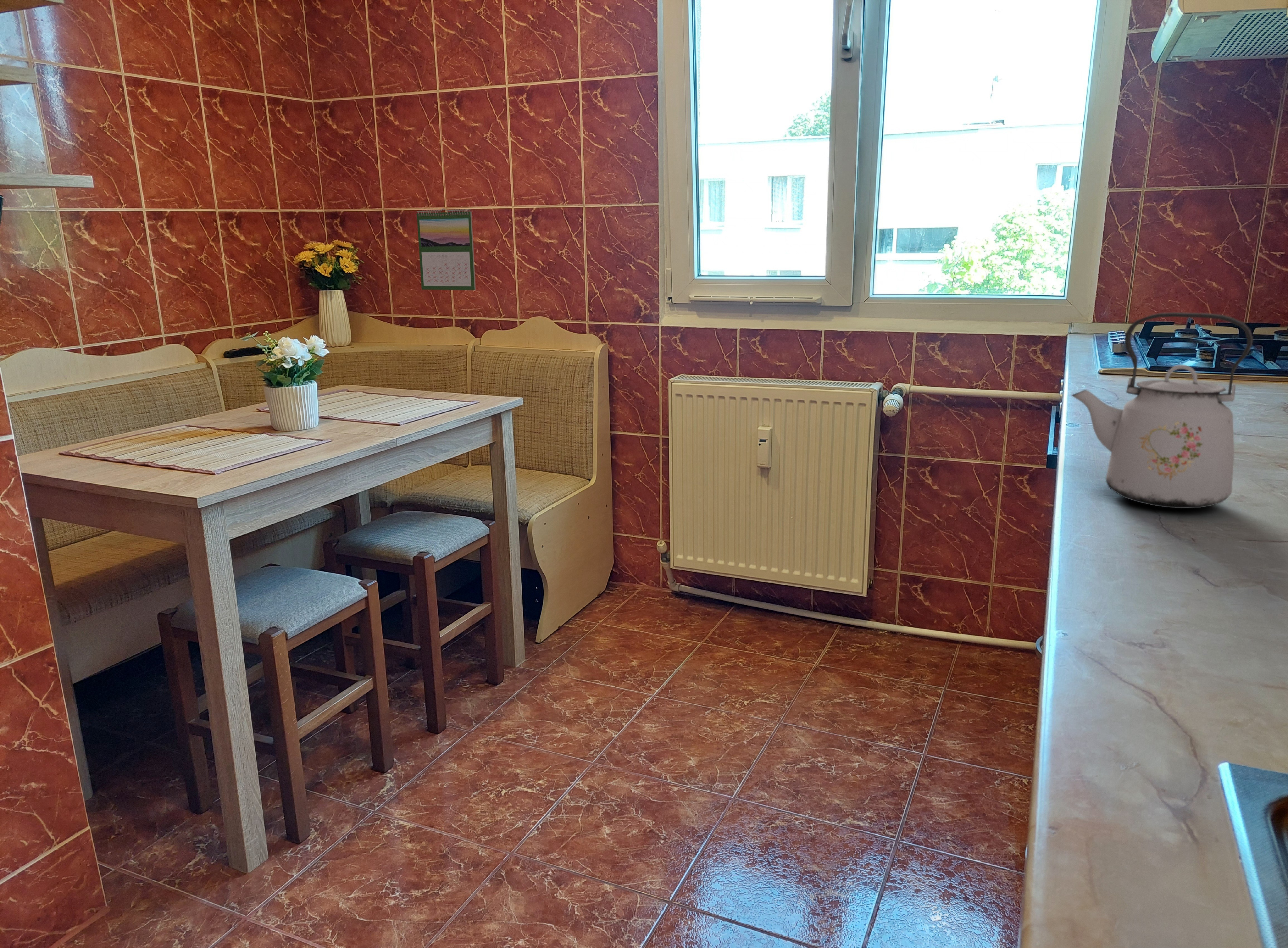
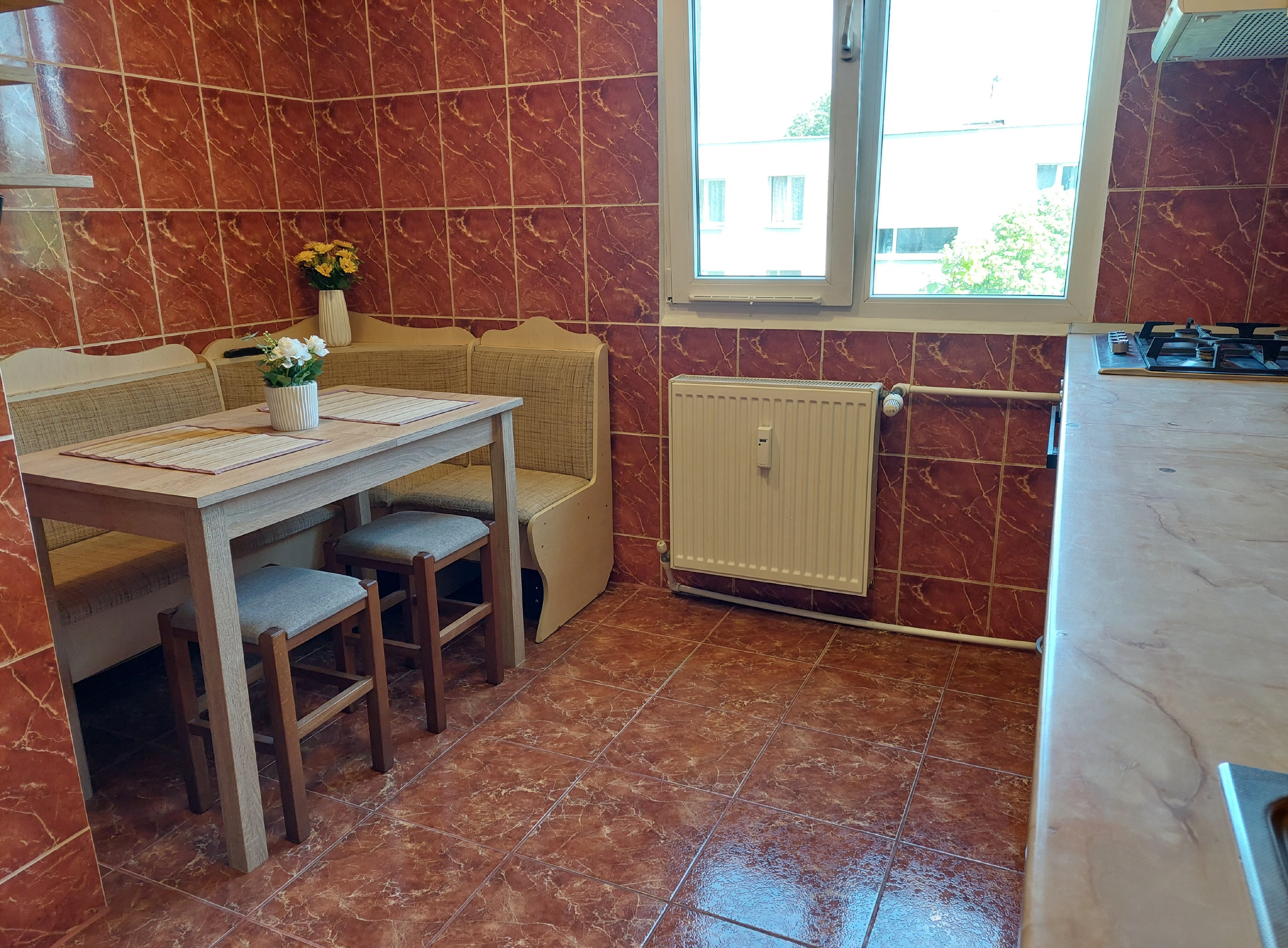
- calendar (446, 250)
- kettle (1153, 407)
